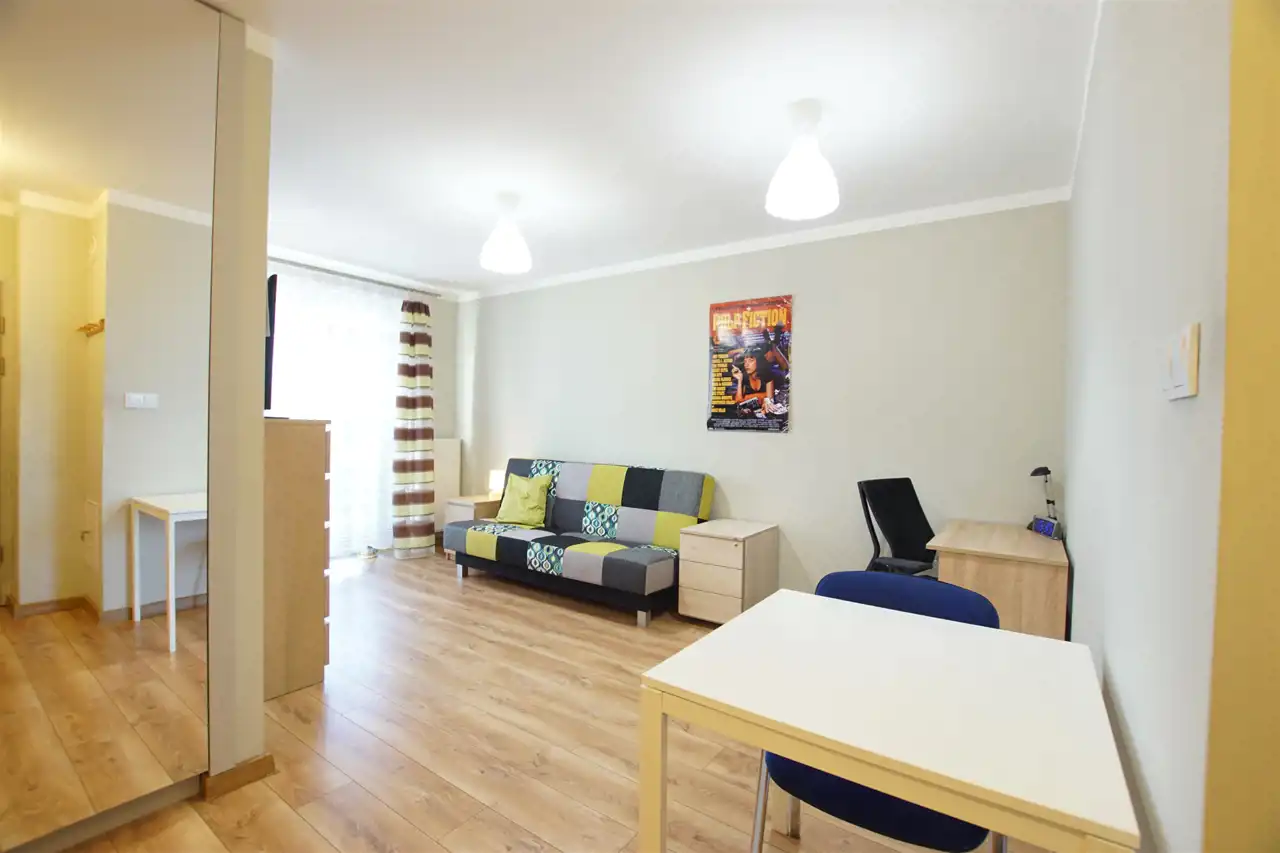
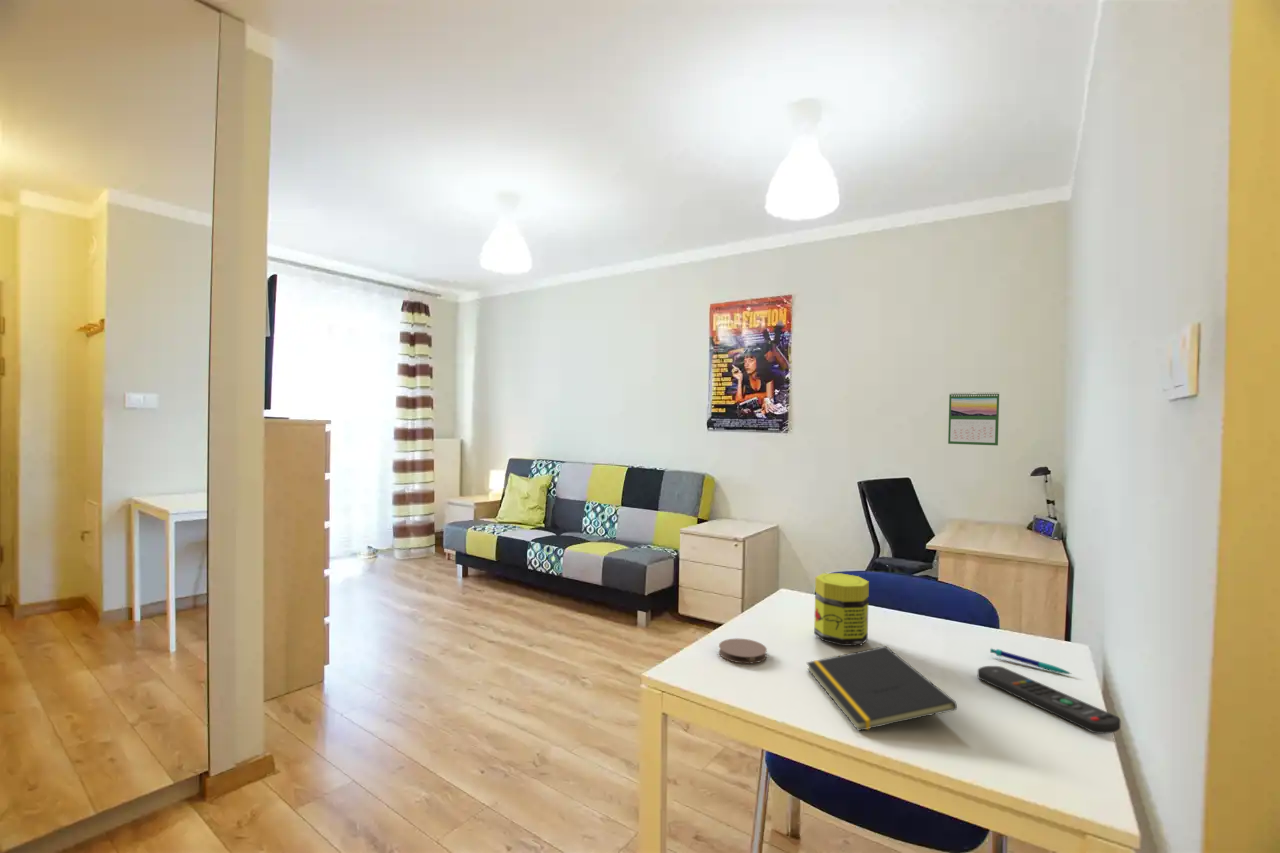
+ remote control (1042, 695)
+ jar (841, 609)
+ notepad (873, 683)
+ calendar (973, 418)
+ coaster (742, 650)
+ pen (1029, 661)
